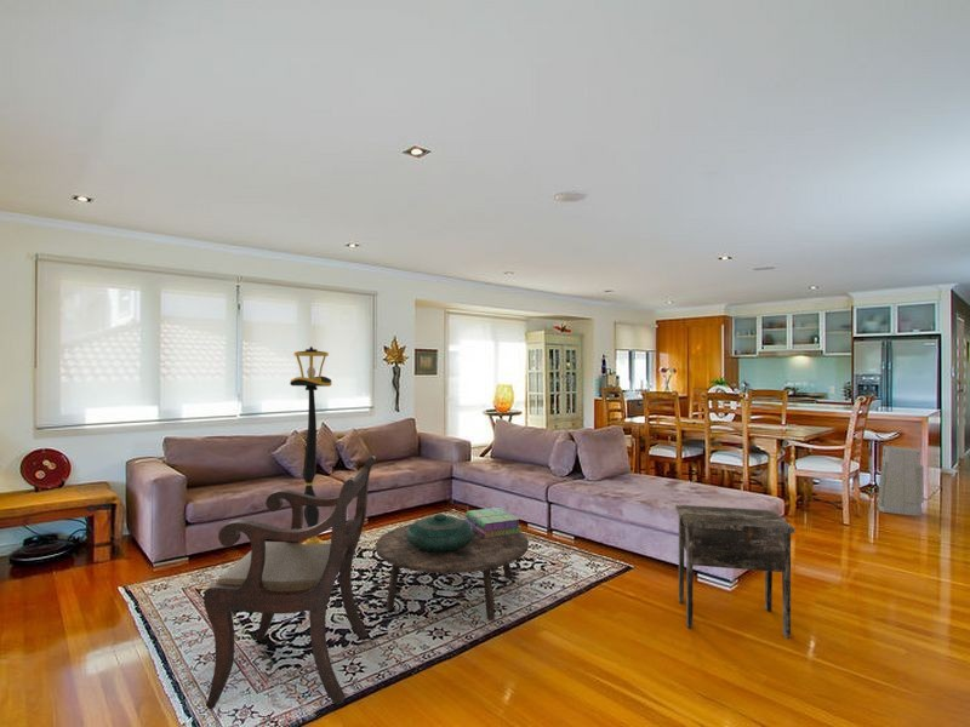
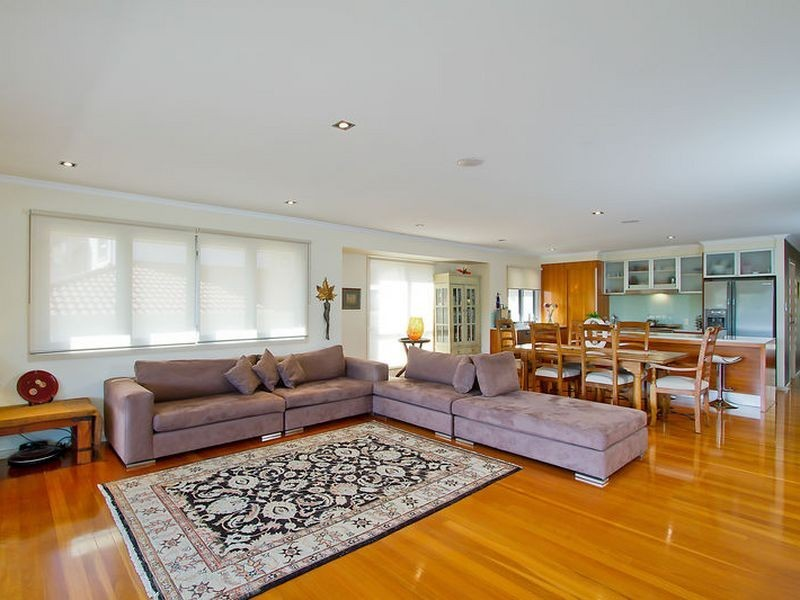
- air purifier (900, 479)
- side table (730, 566)
- armchair (299, 567)
- stack of books (491, 521)
- coffee table (452, 566)
- floor lamp (310, 446)
- decorative bowl (440, 529)
